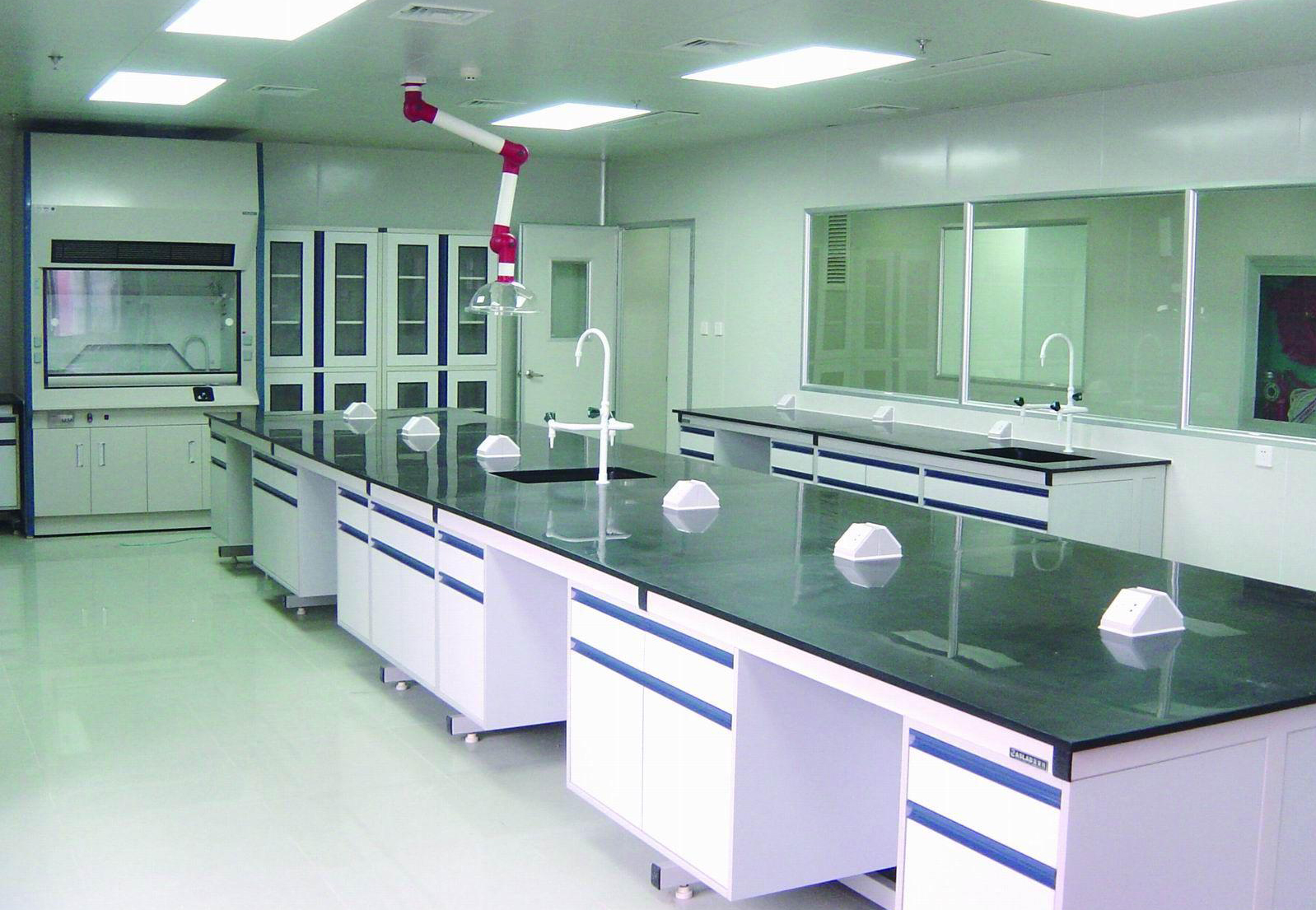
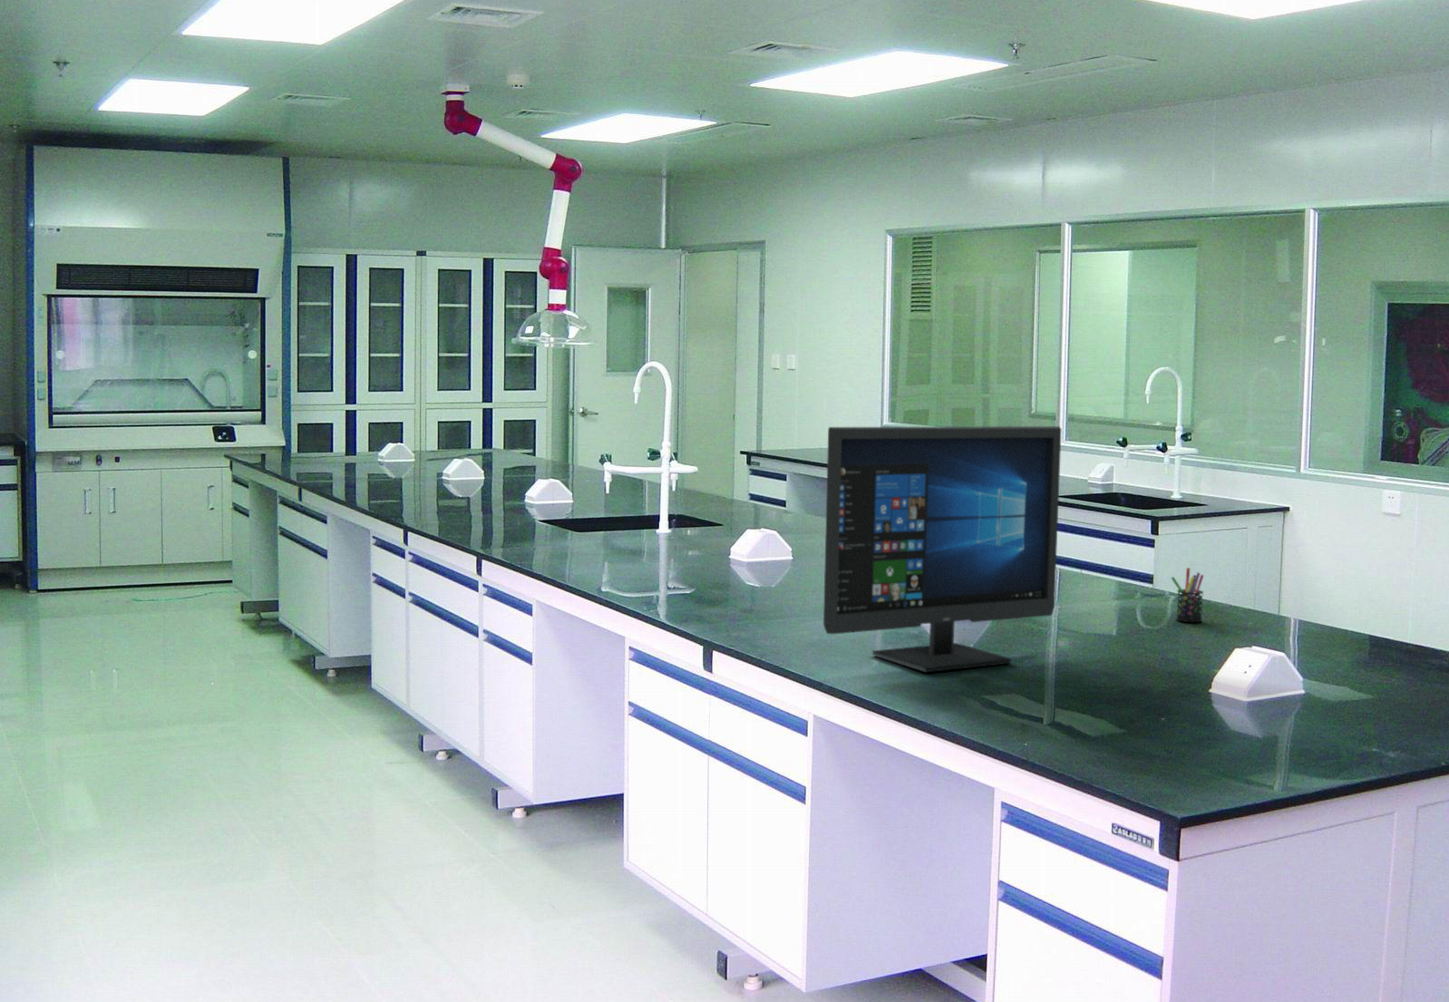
+ computer monitor (946, 543)
+ pen holder (1186, 593)
